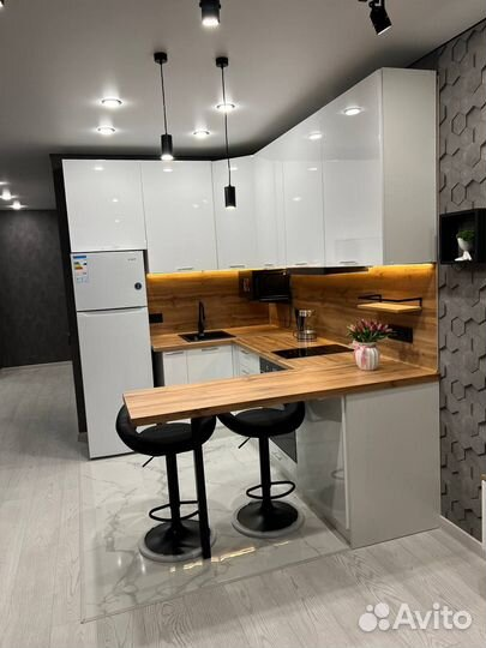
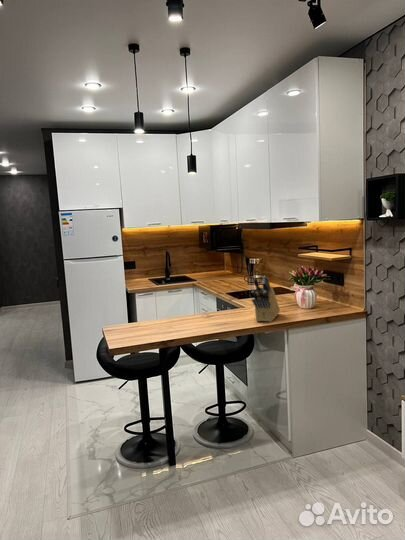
+ knife block (265, 296)
